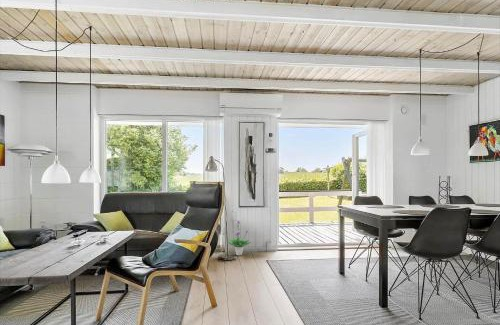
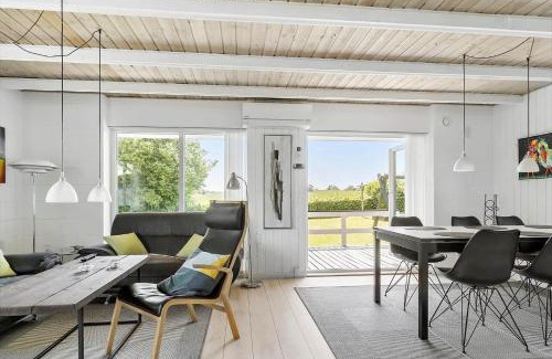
- potted plant (238, 237)
